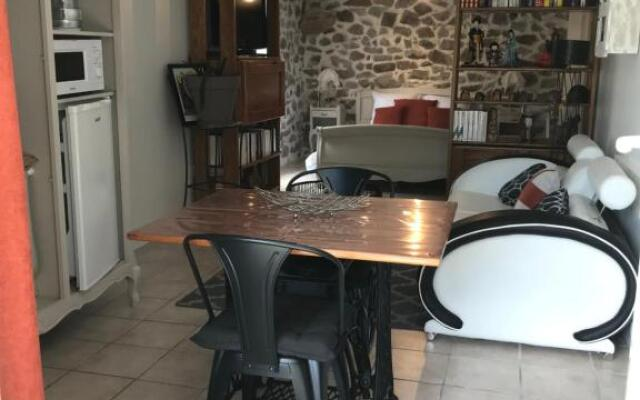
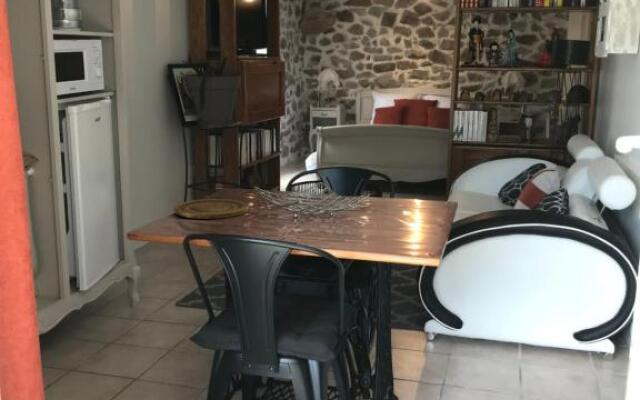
+ plate (211, 208)
